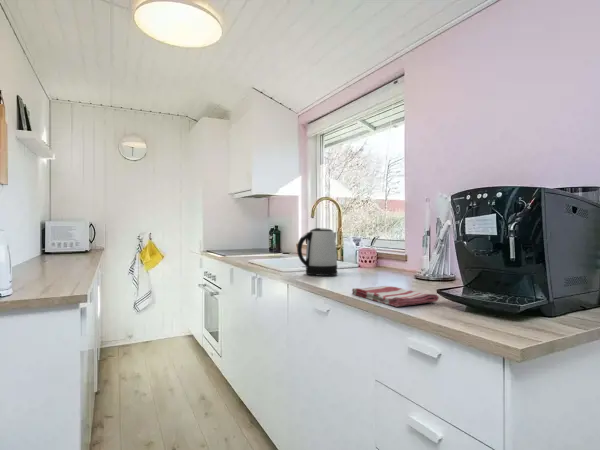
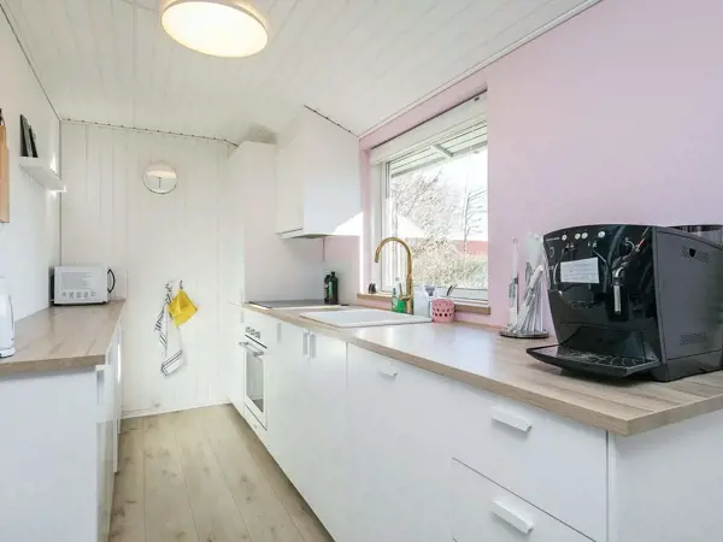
- kettle (317, 251)
- dish towel (392, 293)
